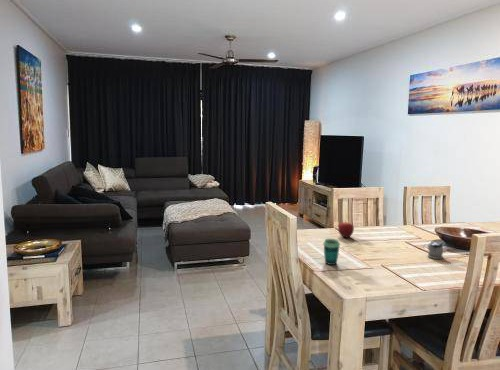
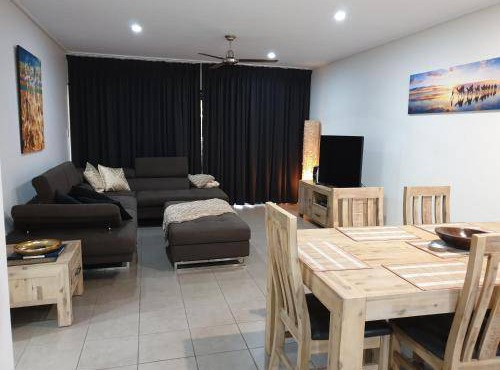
- cup (331, 252)
- fruit (346, 228)
- tea glass holder (433, 249)
